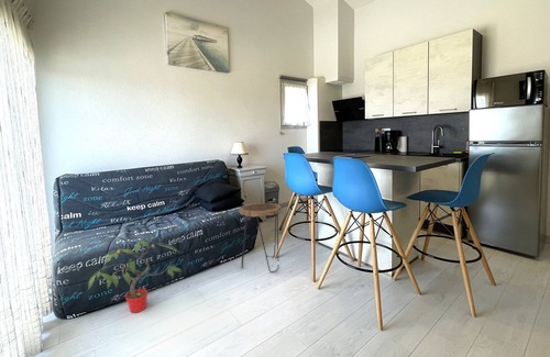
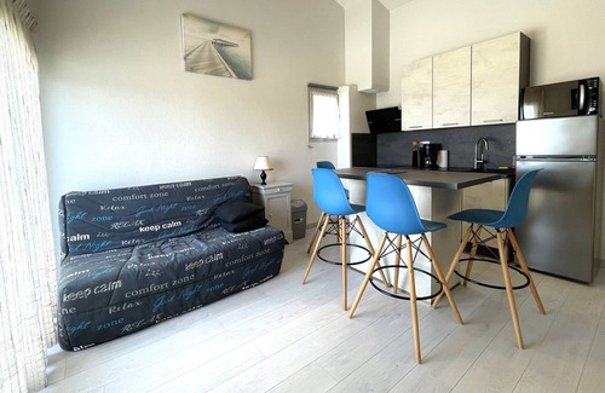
- side table (261, 236)
- potted plant (139, 276)
